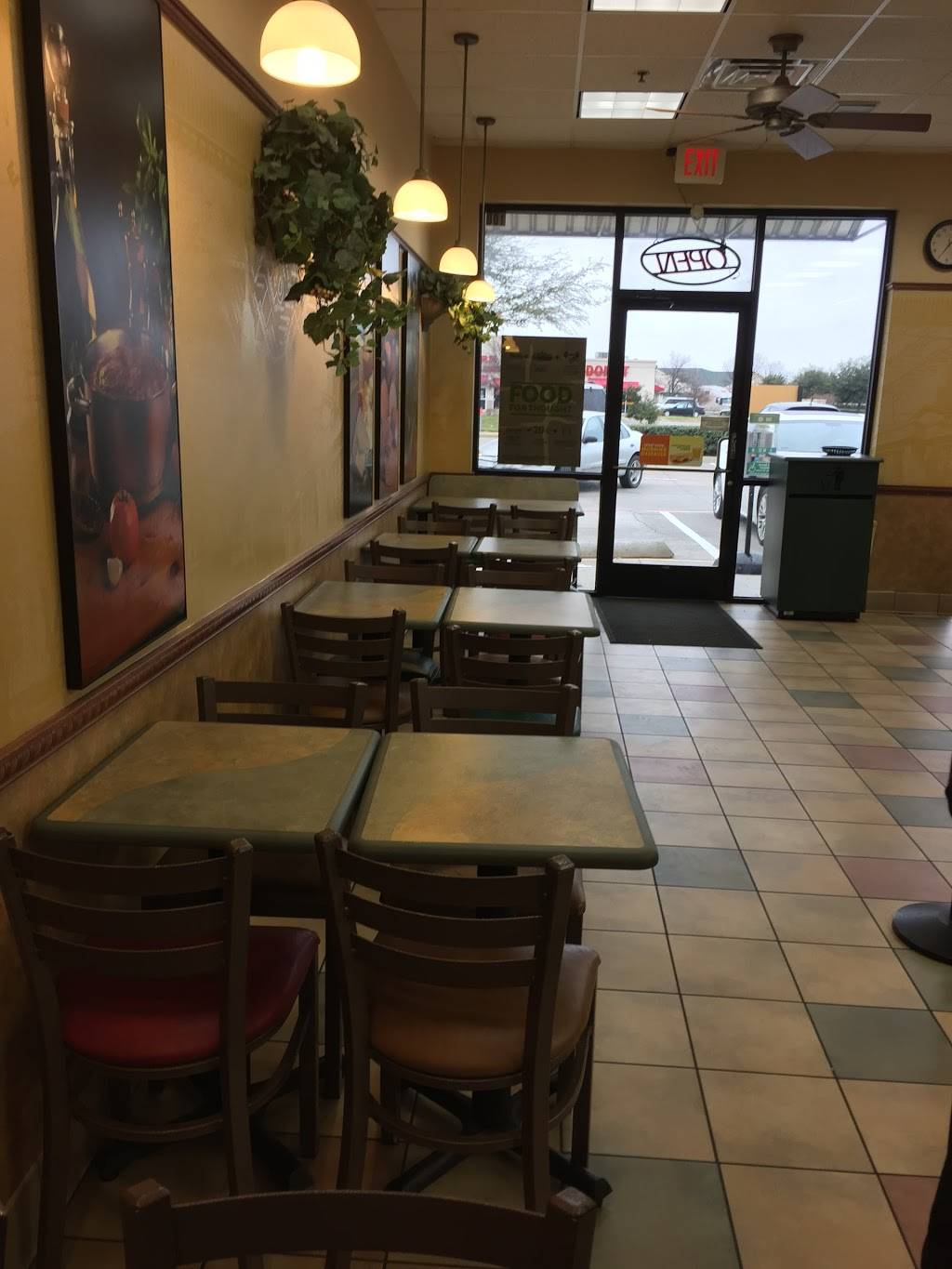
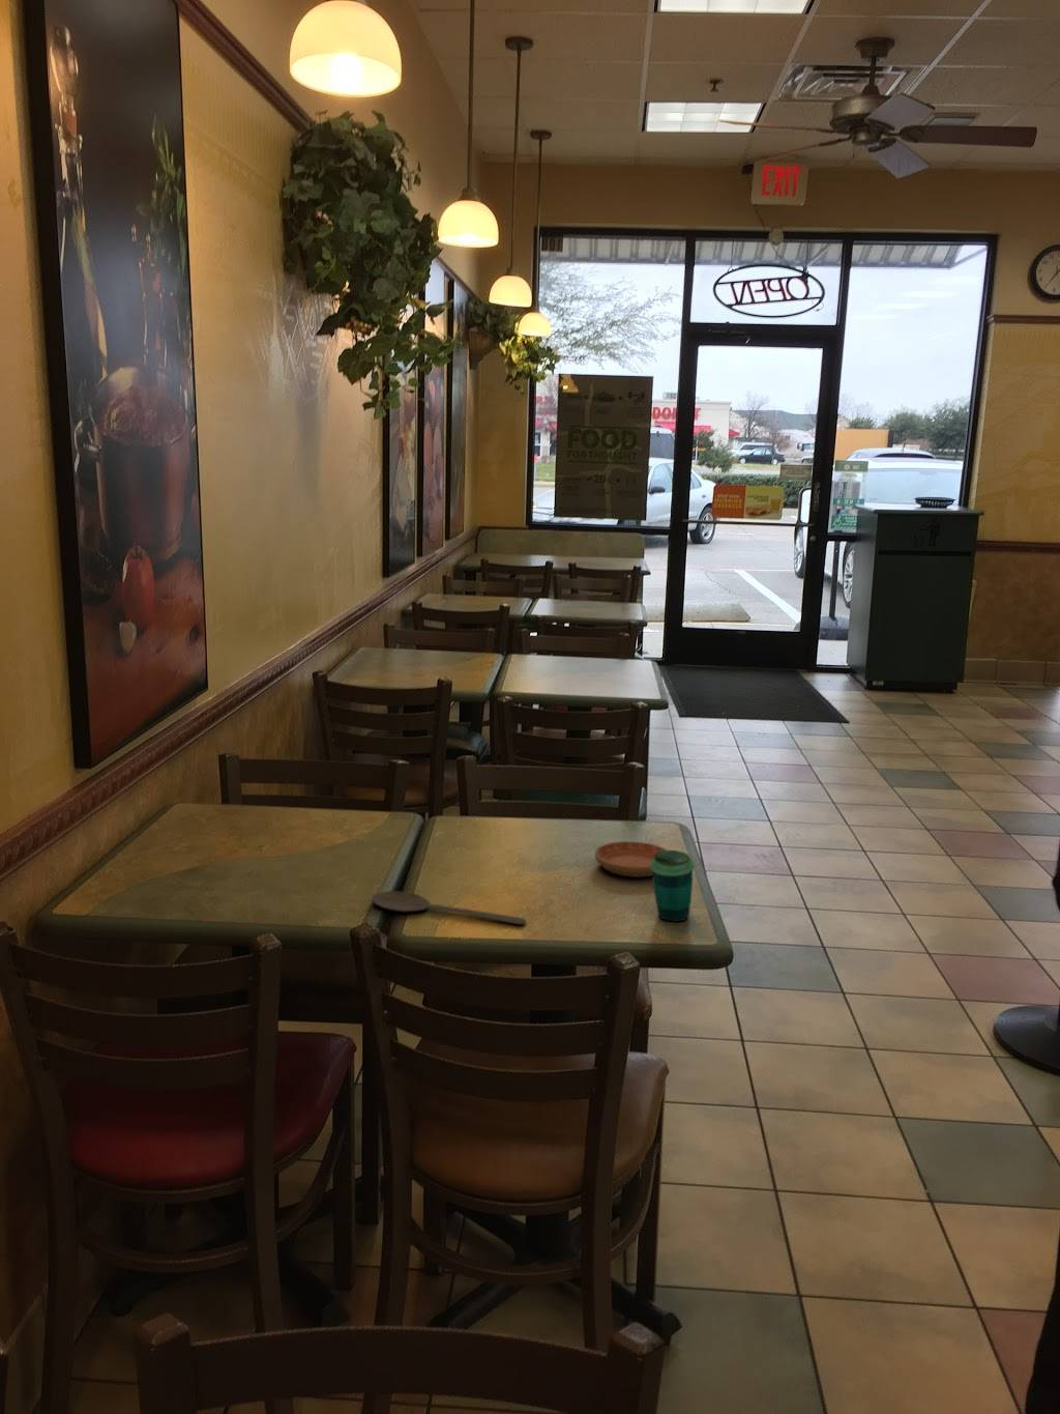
+ wooden spoon (448, 908)
+ cup (670, 886)
+ saucer (632, 860)
